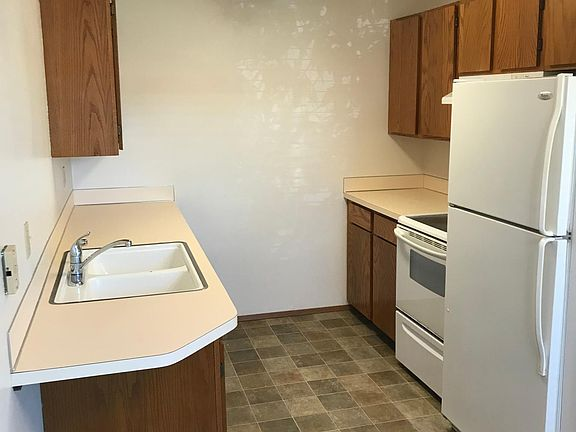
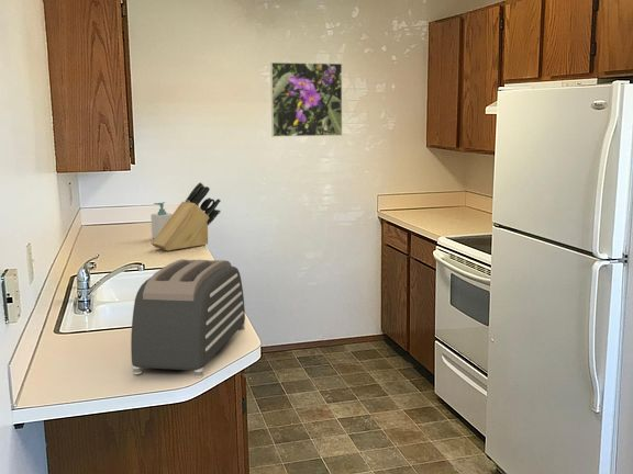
+ soap bottle (162, 219)
+ knife block (187, 215)
+ toaster (193, 306)
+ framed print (307, 100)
